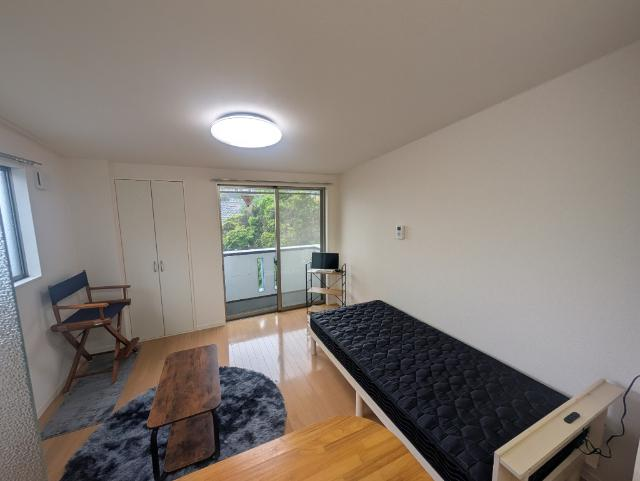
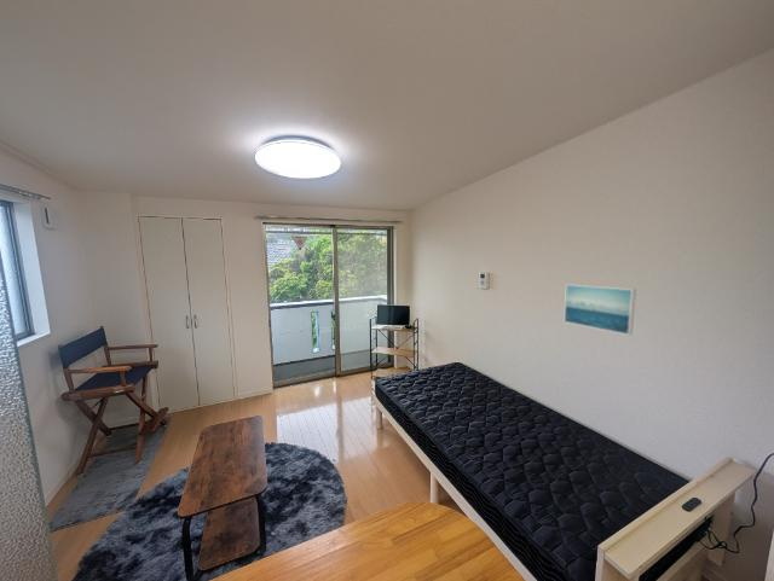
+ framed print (596, 307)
